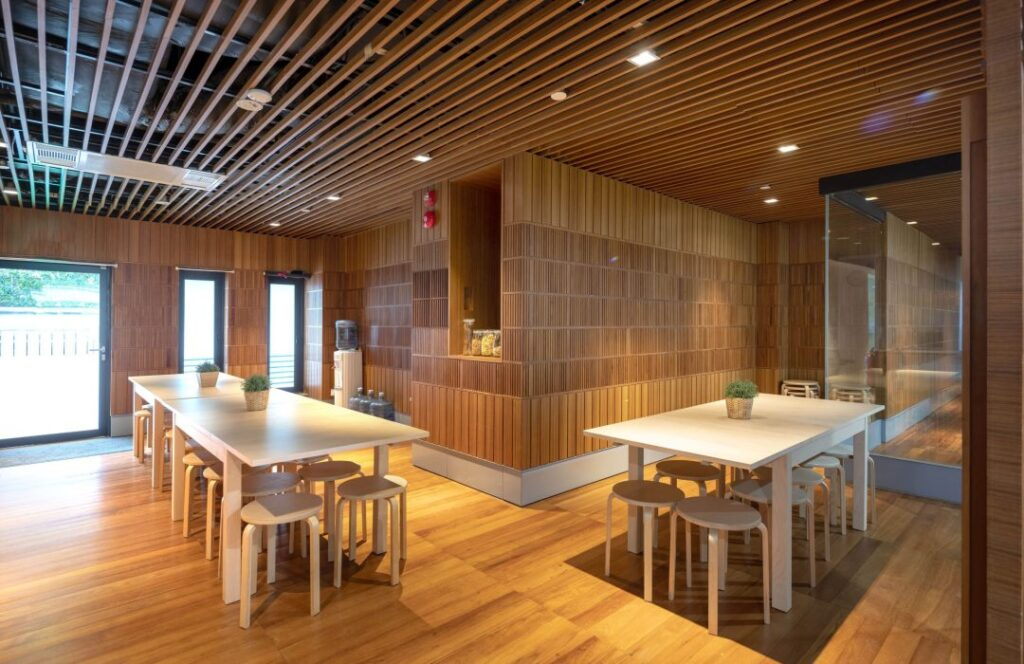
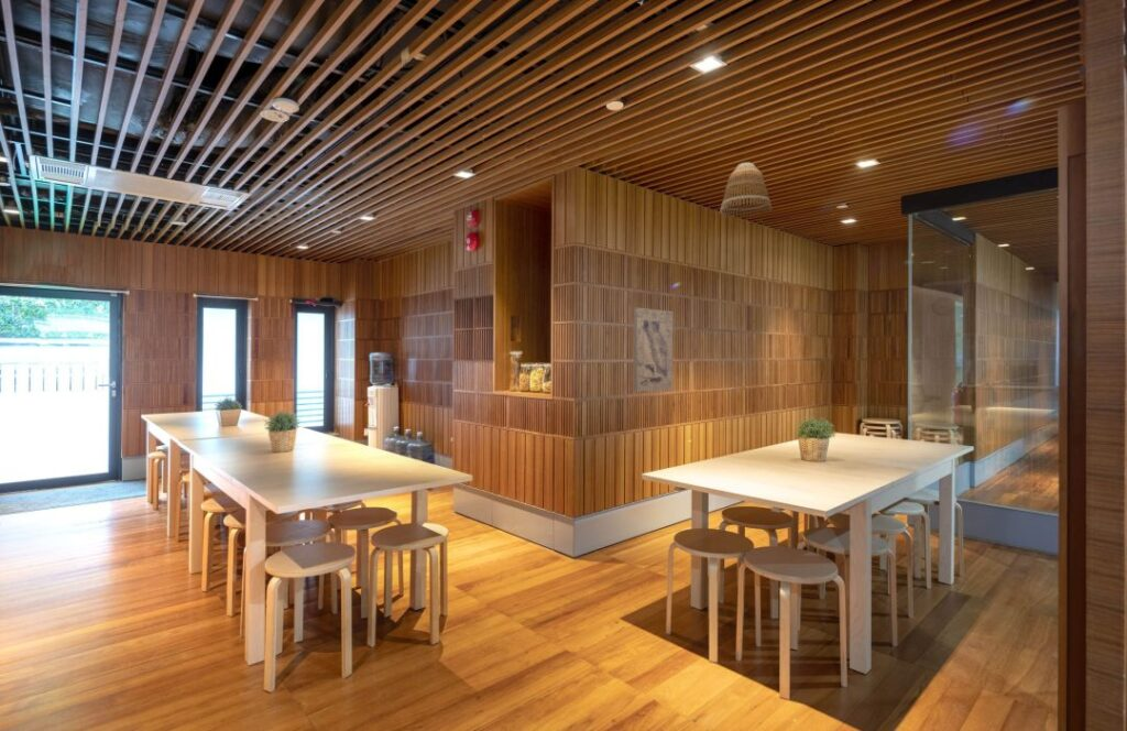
+ wall art (653, 350)
+ lamp shade (744, 187)
